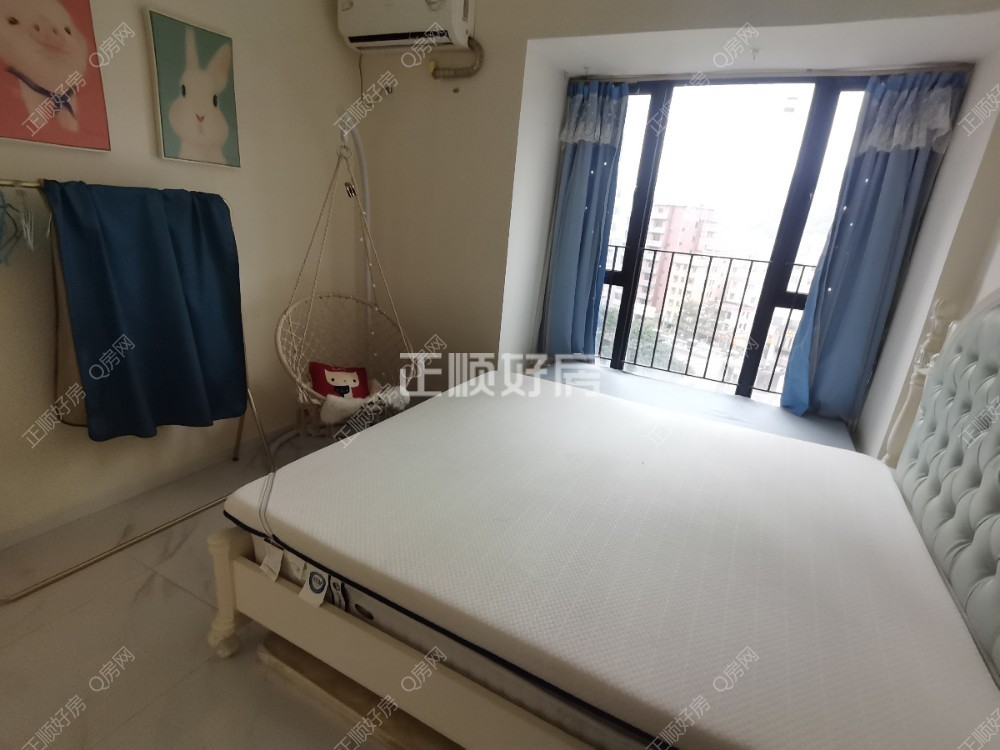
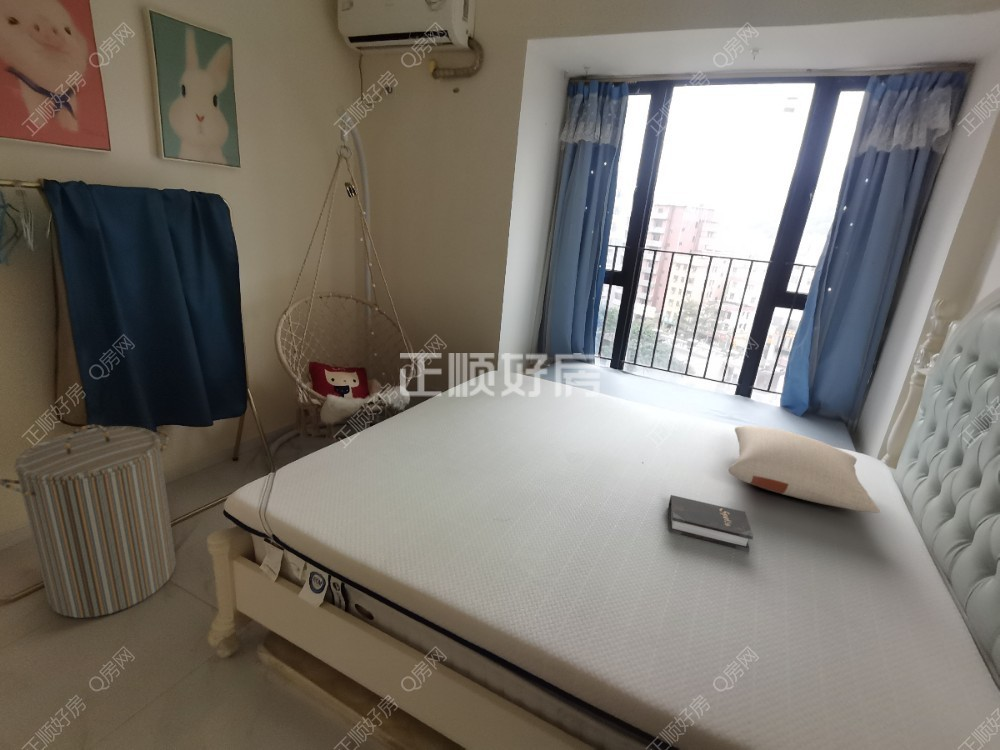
+ hardback book (707, 520)
+ pillow (795, 464)
+ laundry hamper (103, 506)
